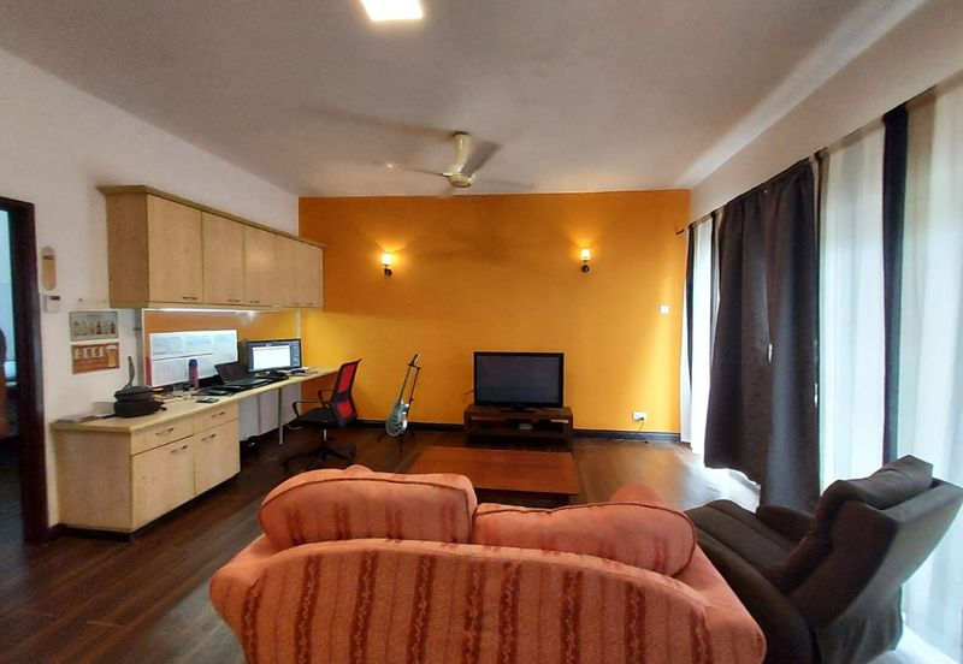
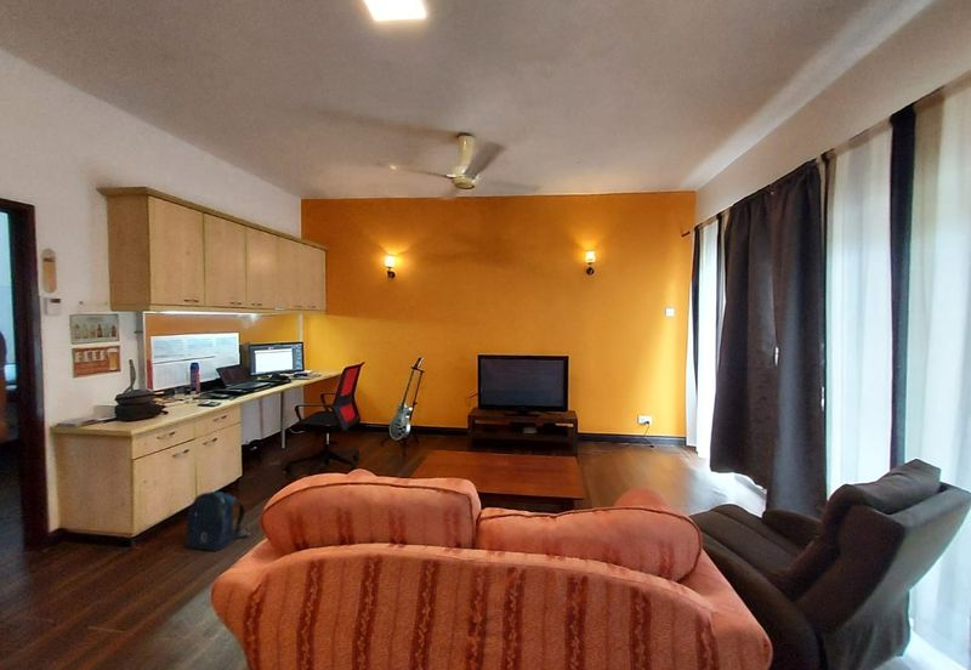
+ backpack (216, 513)
